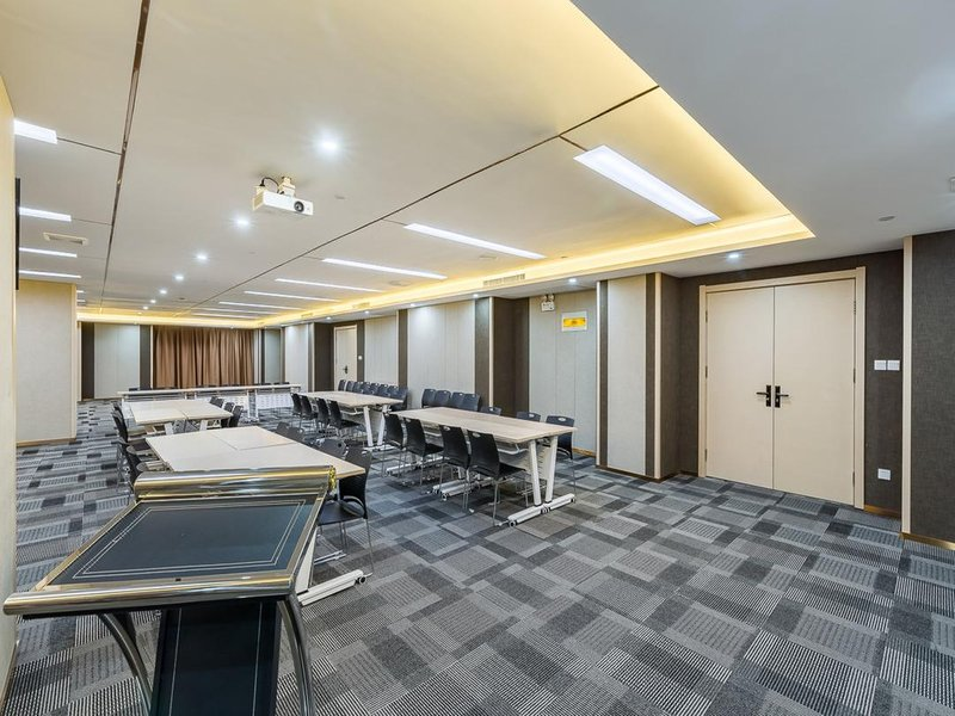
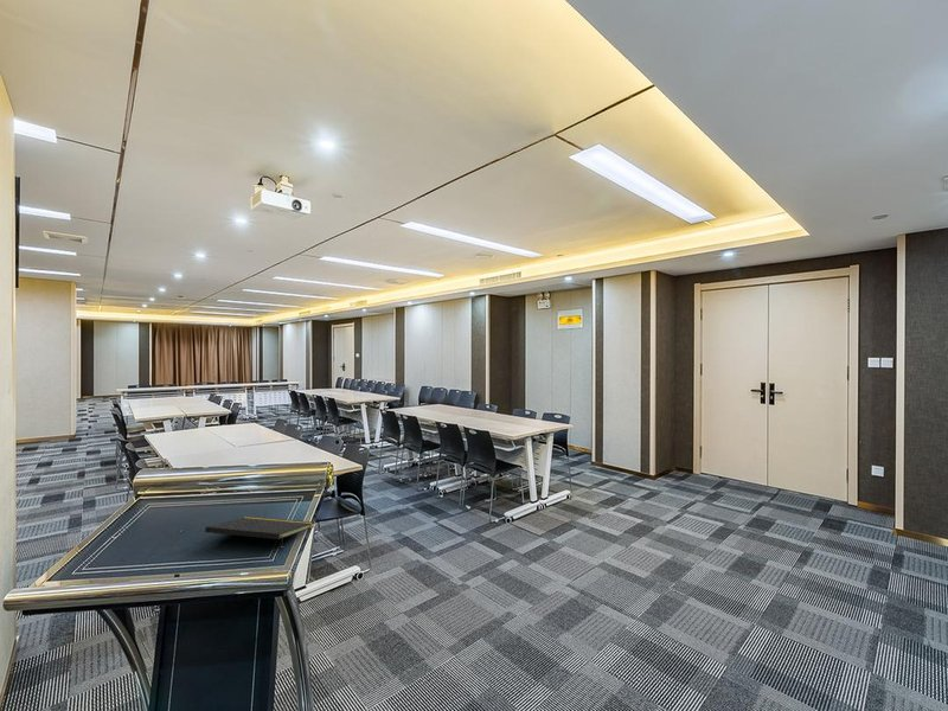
+ notepad (262, 526)
